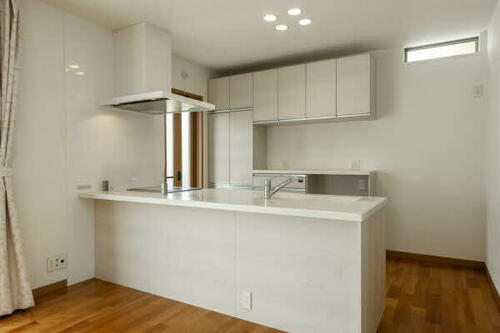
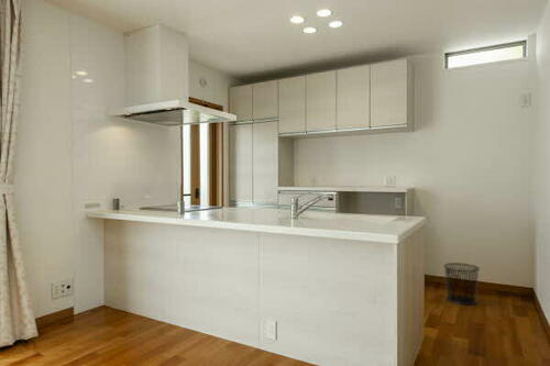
+ trash can (461, 282)
